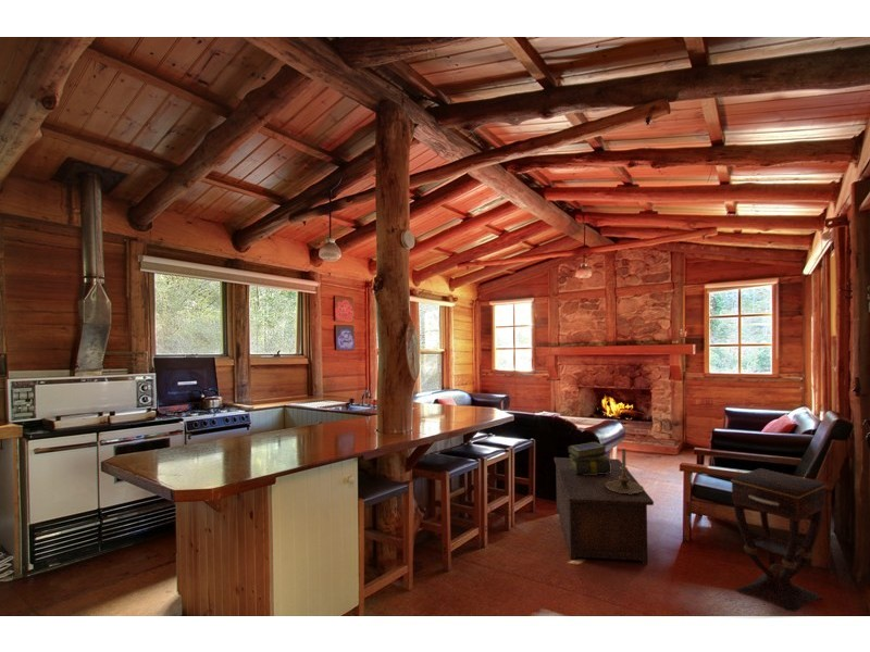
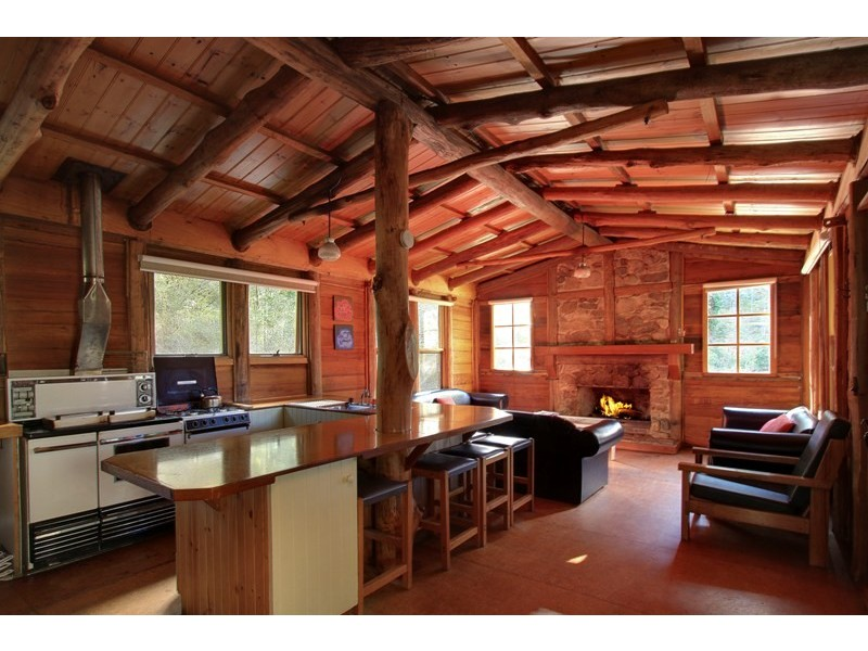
- candle holder (623, 468)
- stack of books (588, 457)
- cabinet (597, 505)
- side table (775, 538)
